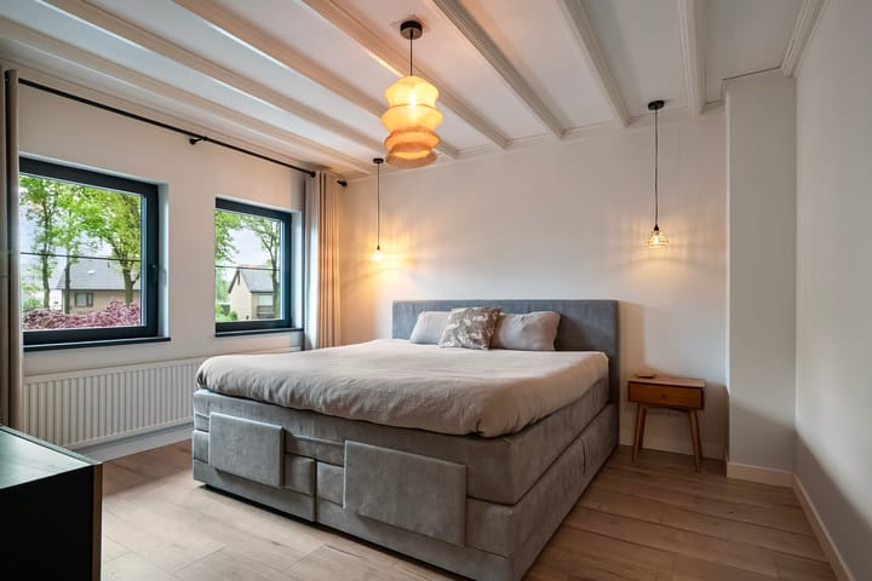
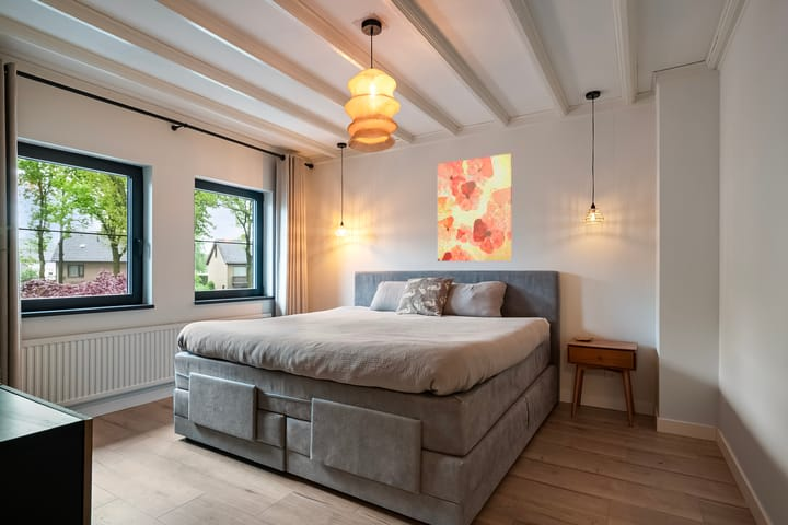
+ wall art (473, 210)
